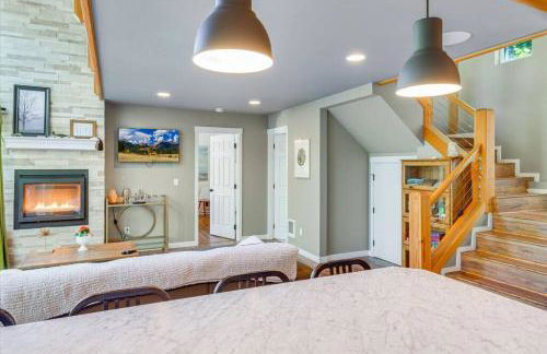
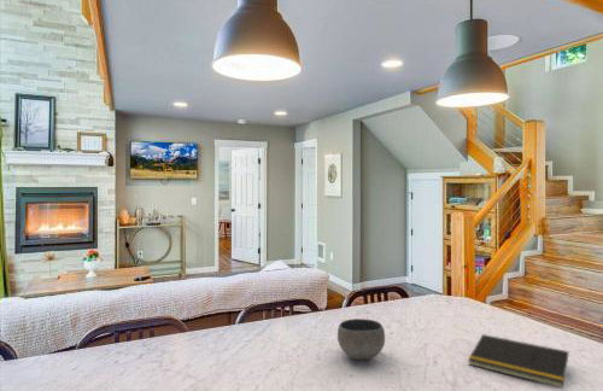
+ notepad (517, 357)
+ bowl (361, 340)
